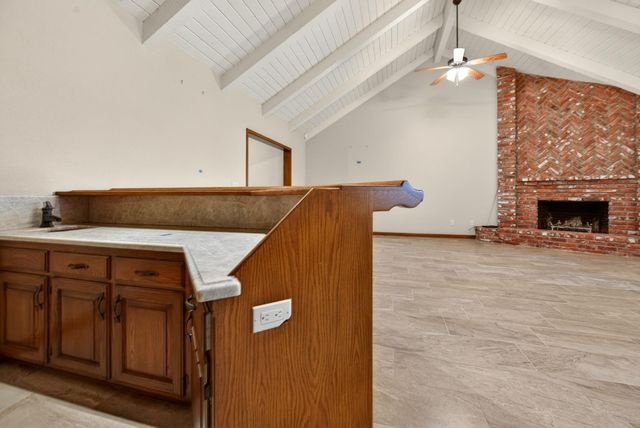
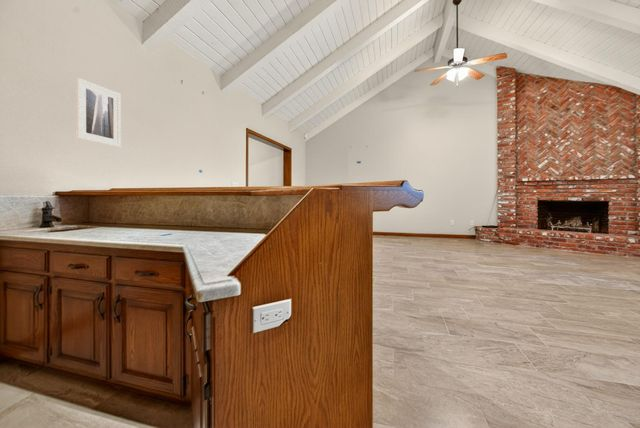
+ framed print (99, 114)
